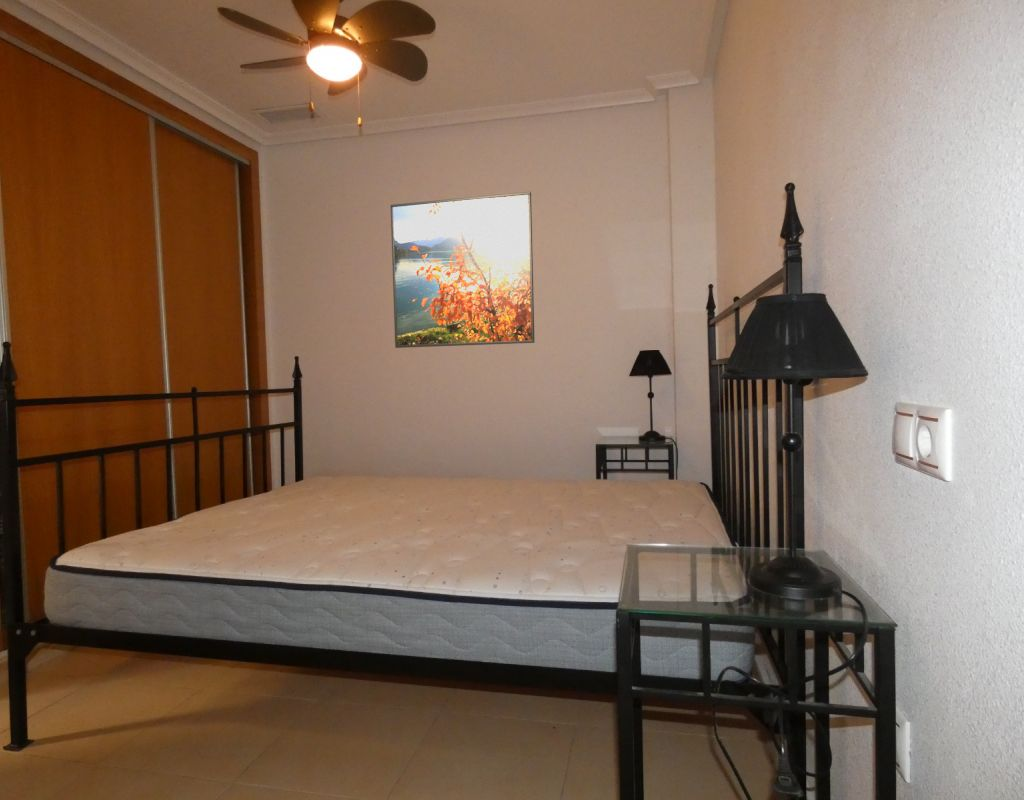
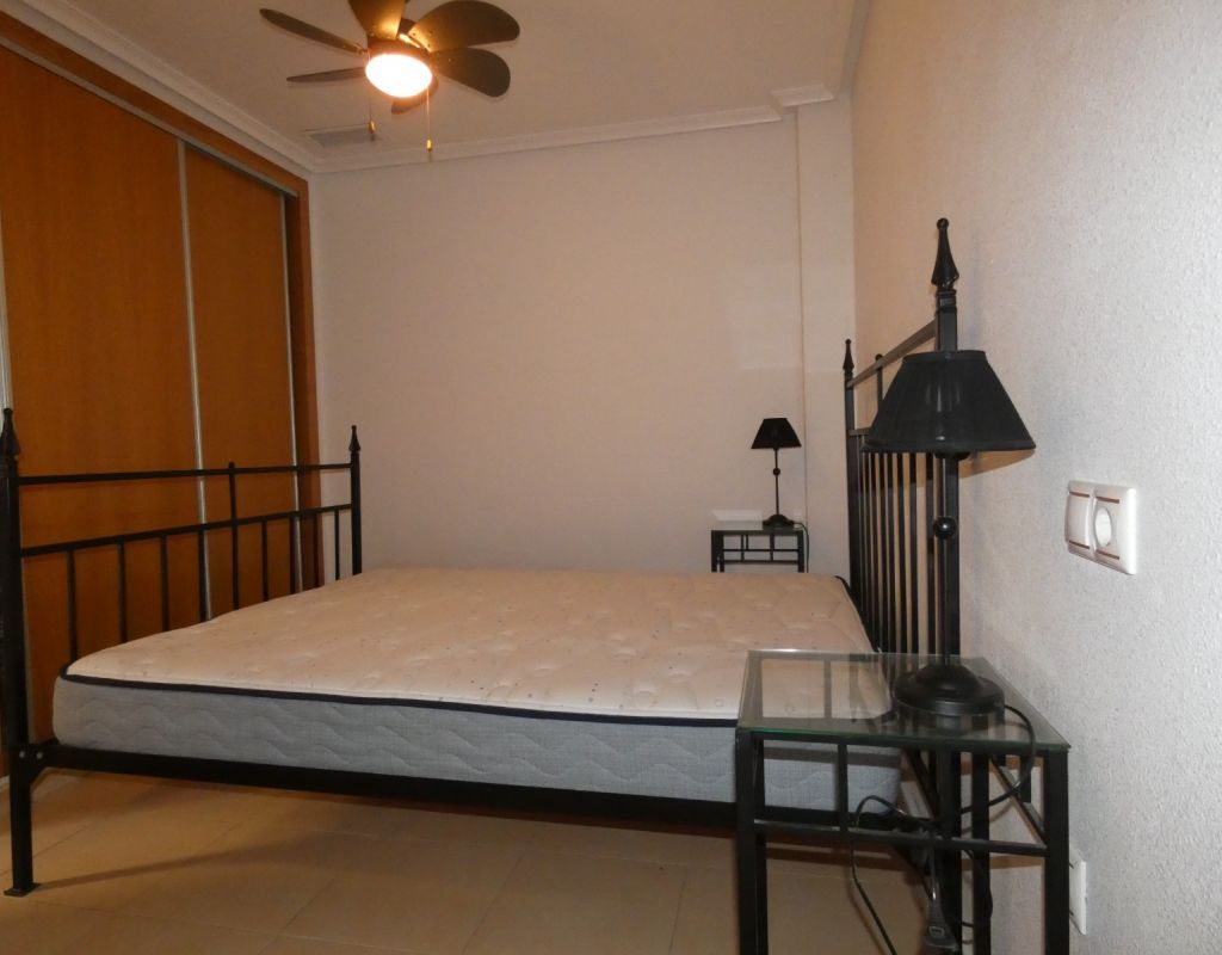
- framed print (461, 272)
